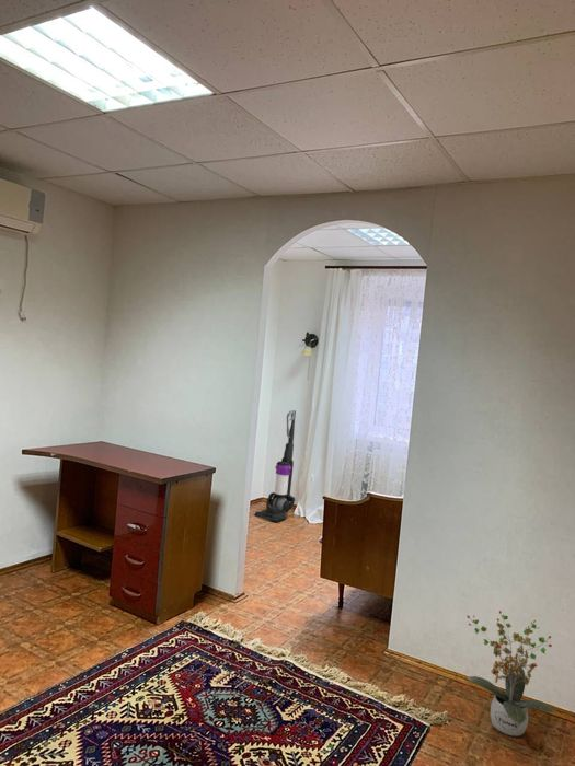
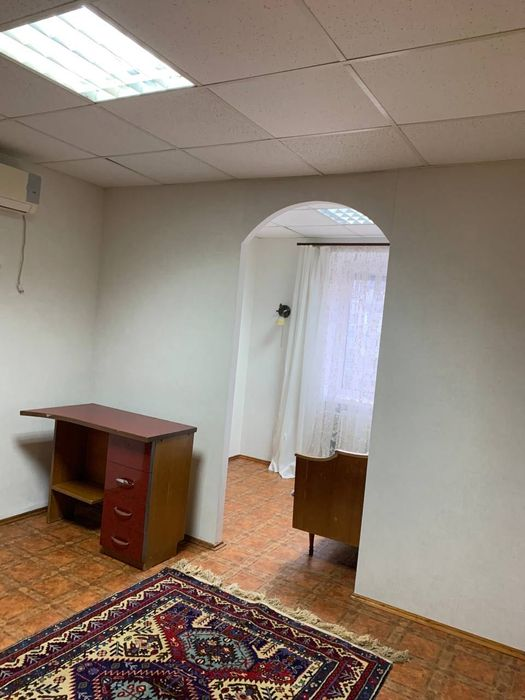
- vacuum cleaner (281, 463)
- potted plant (508, 673)
